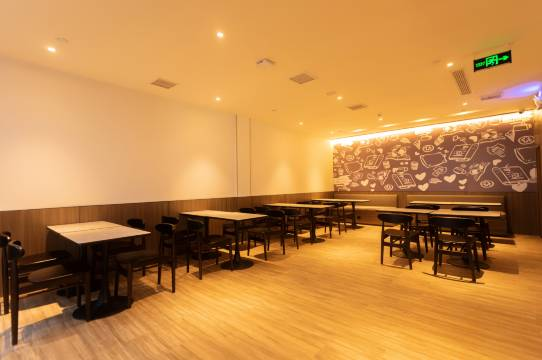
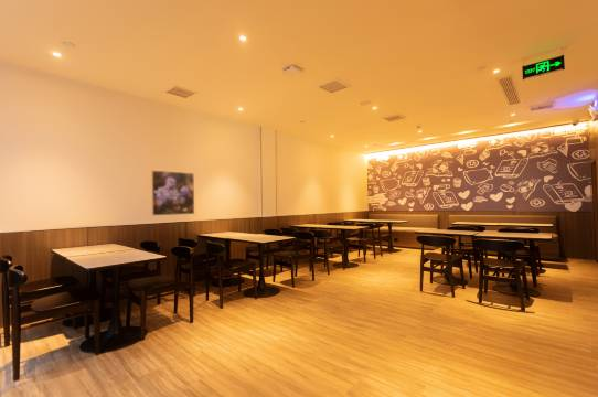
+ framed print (173, 193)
